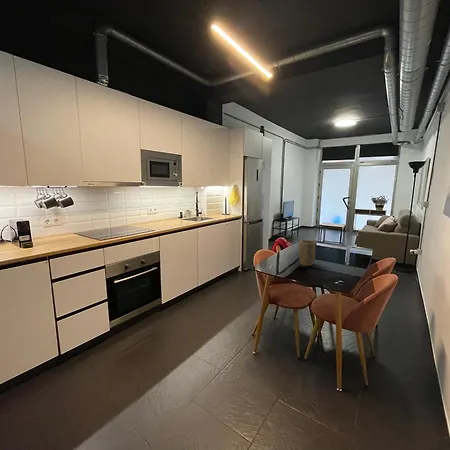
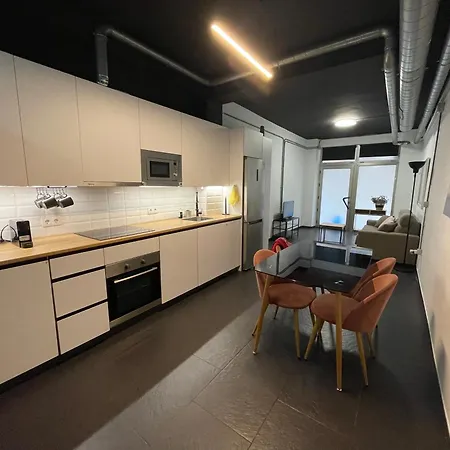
- plant pot (307, 253)
